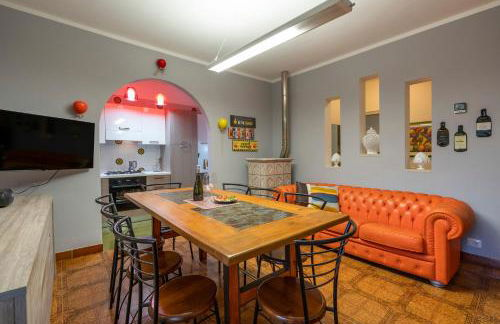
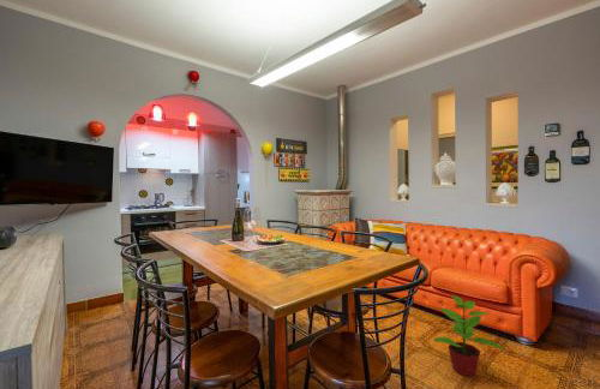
+ potted plant (463, 331)
